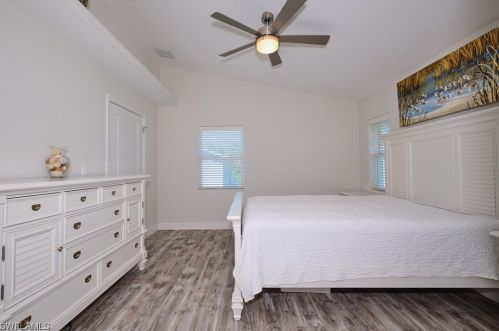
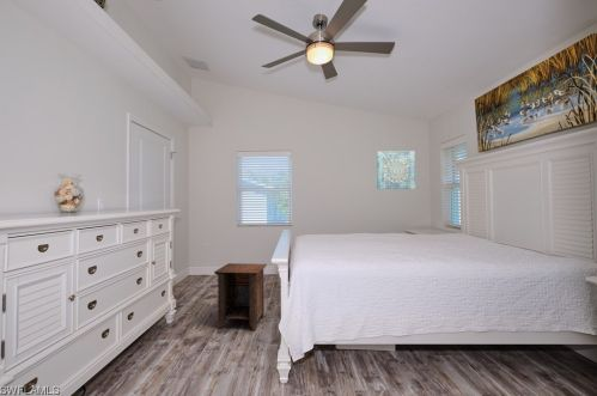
+ nightstand (242, 294)
+ wall art (396, 170)
